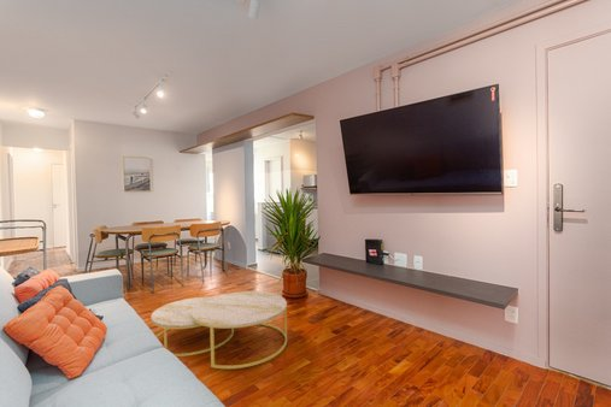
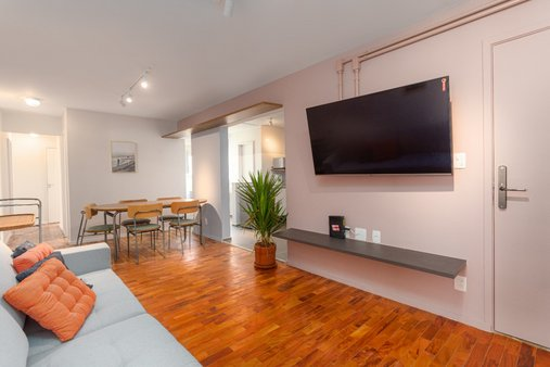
- coffee table (219, 322)
